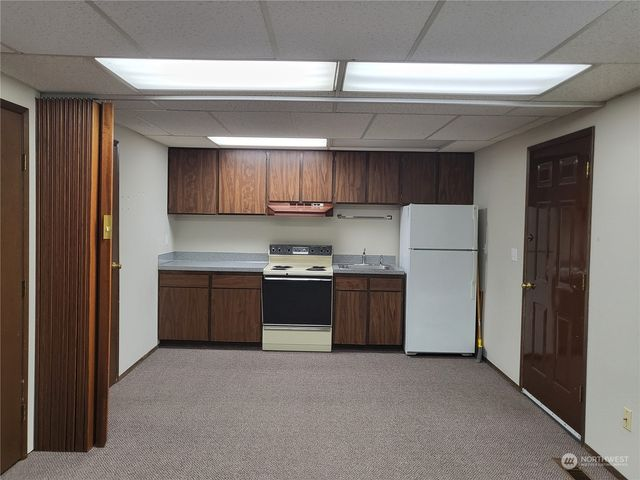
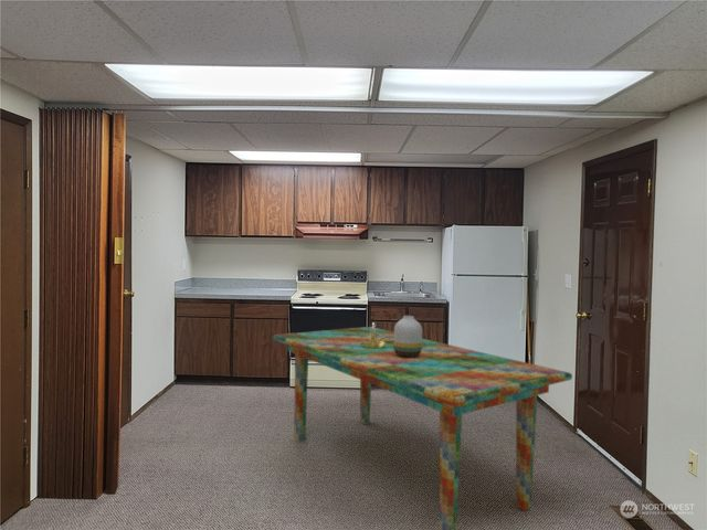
+ dining table (401, 395)
+ candle holder (374, 333)
+ vase (408, 336)
